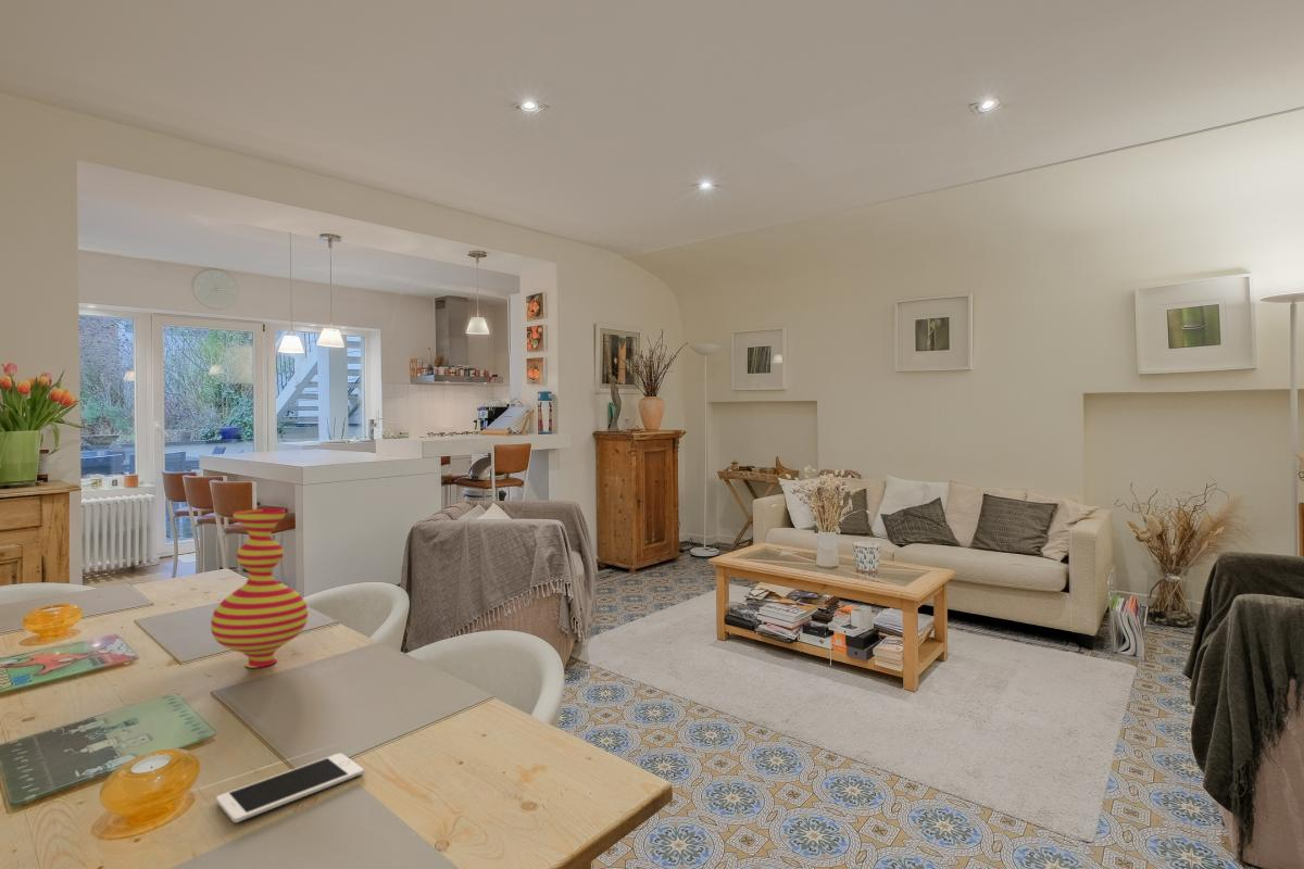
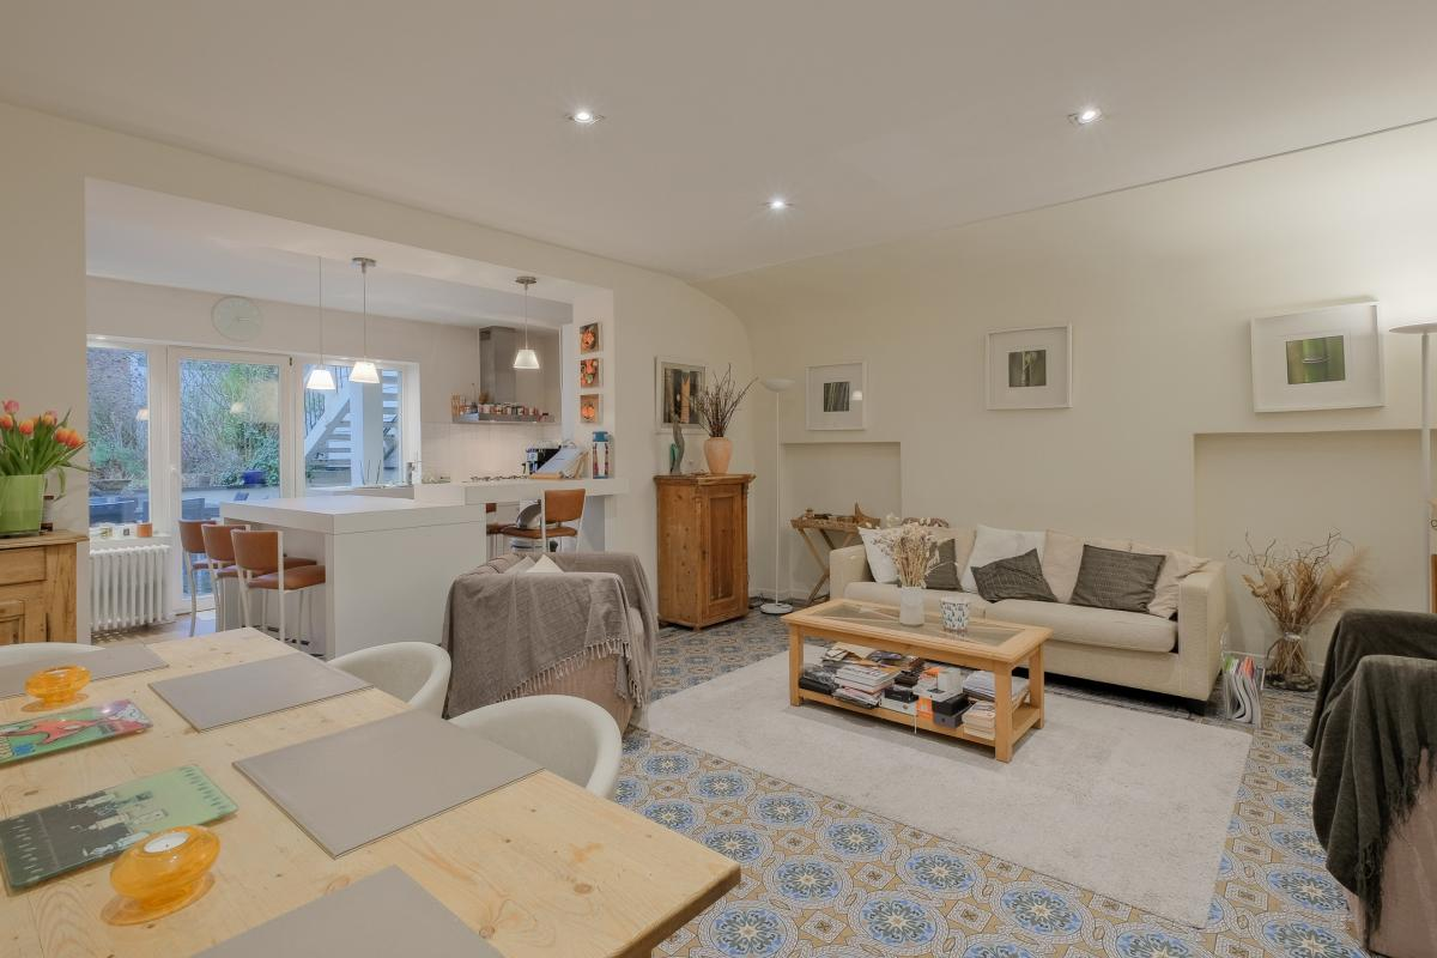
- cell phone (292, 784)
- vase (260, 587)
